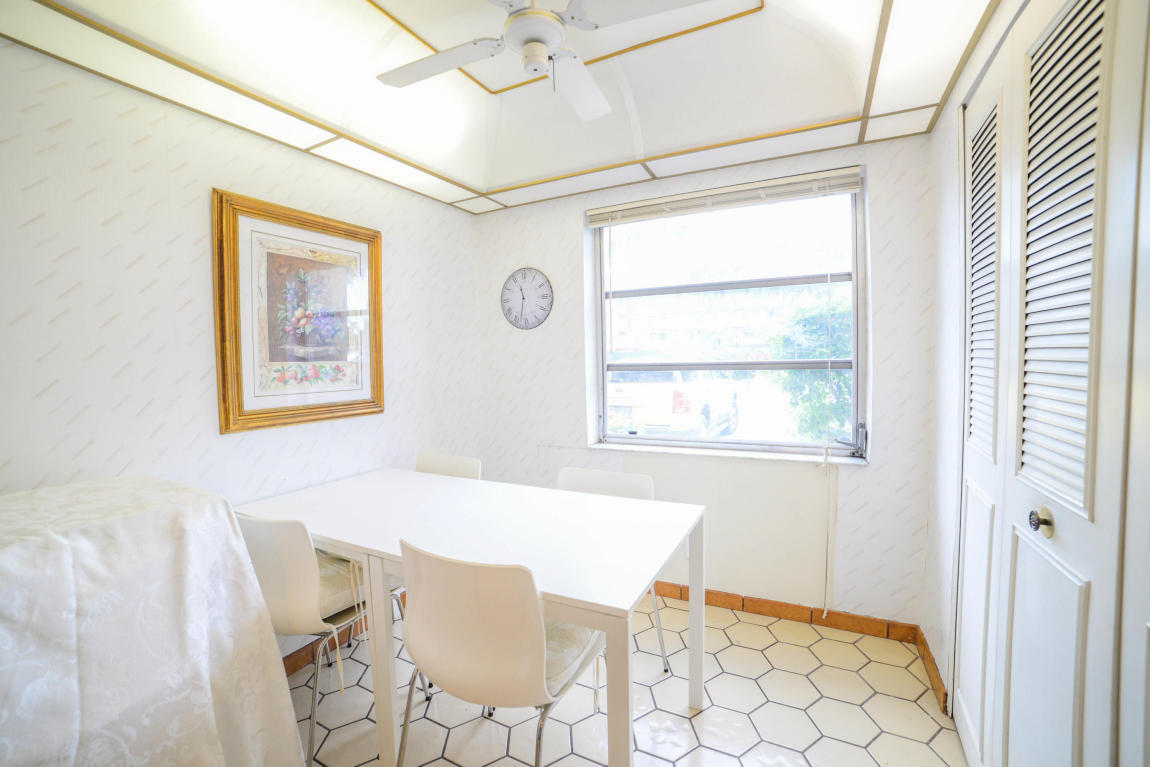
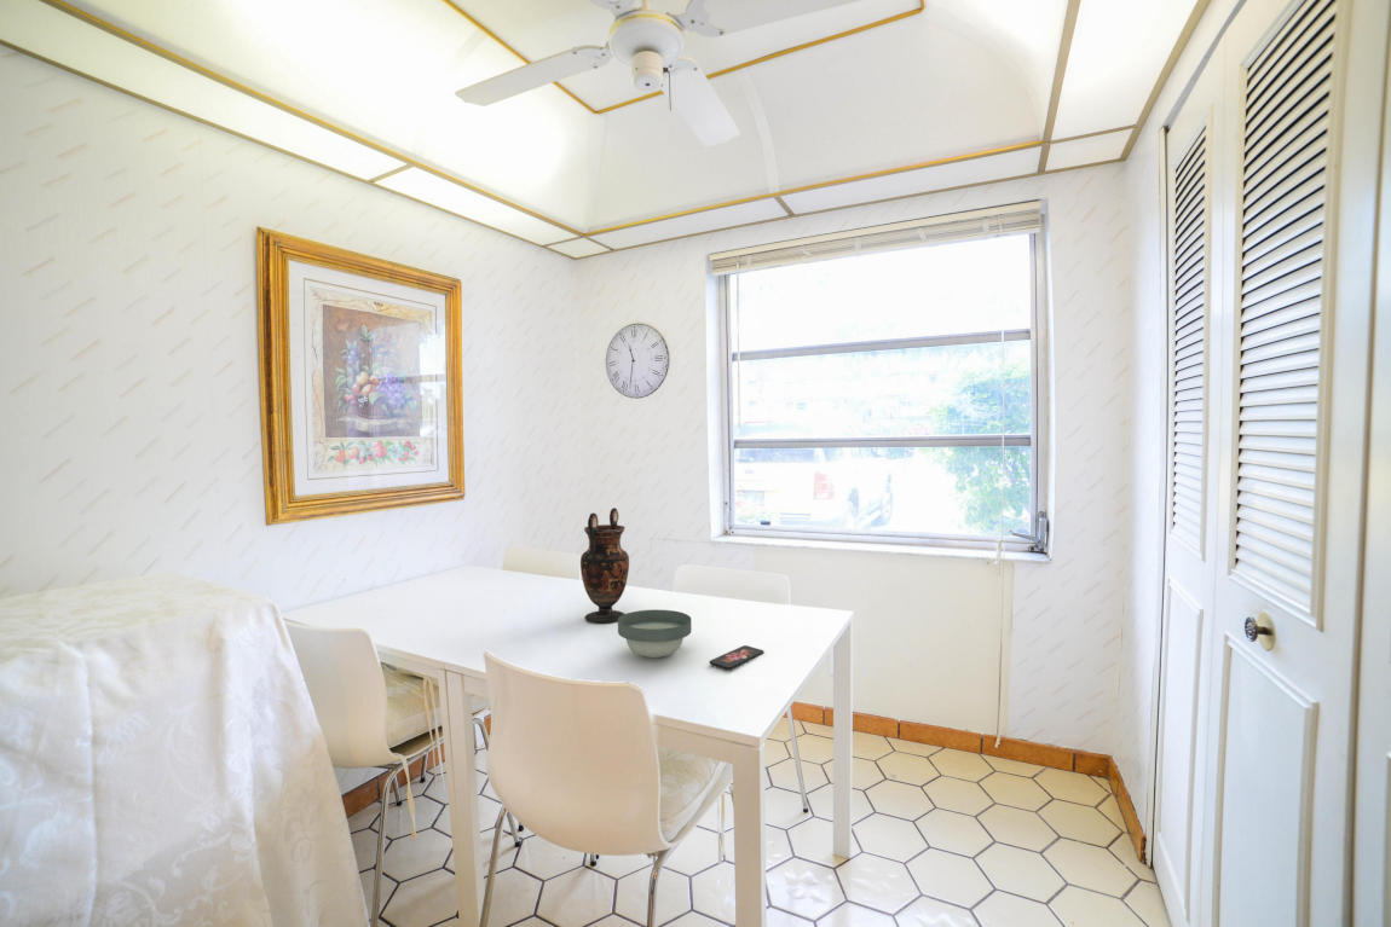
+ vase (605, 563)
+ smartphone (737, 656)
+ bowl (654, 635)
